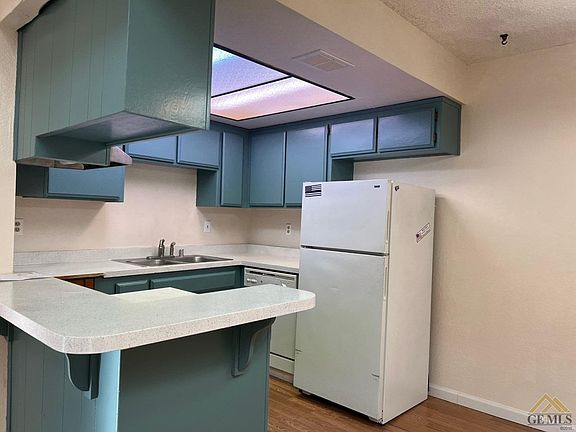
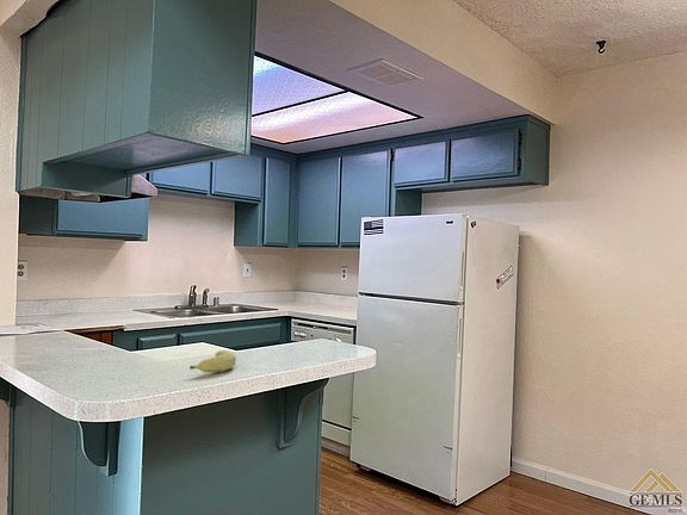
+ fruit (216, 361)
